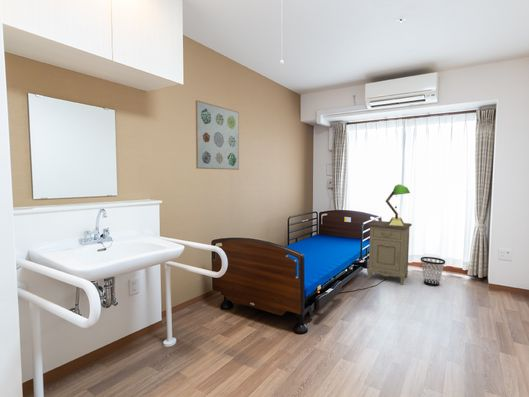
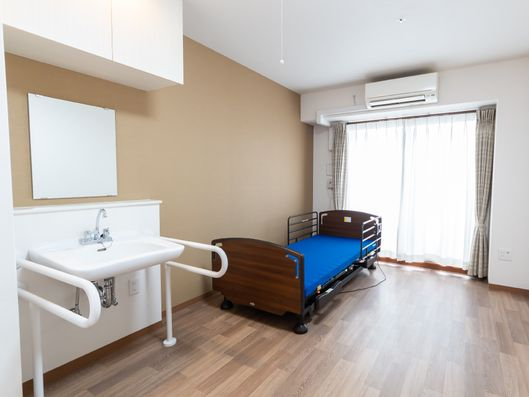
- nightstand (388, 251)
- wall art (219, 138)
- wastebasket (431, 271)
- table lamp (396, 207)
